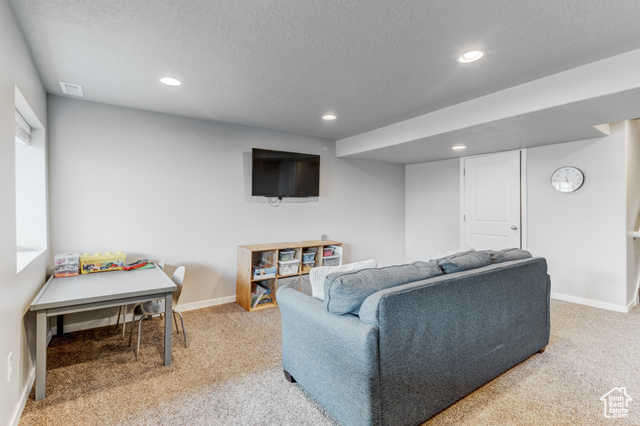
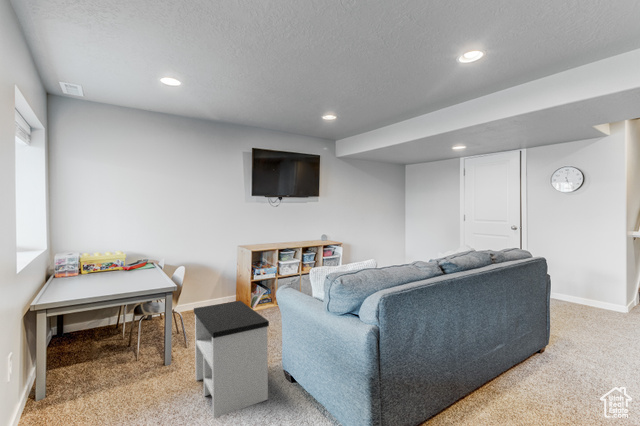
+ side table (229, 351)
